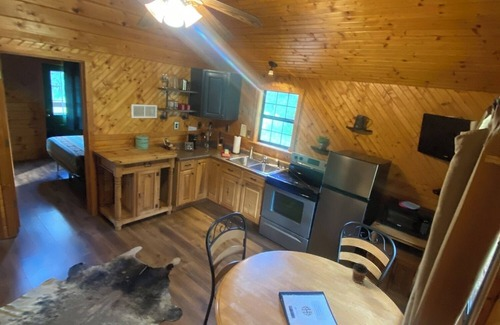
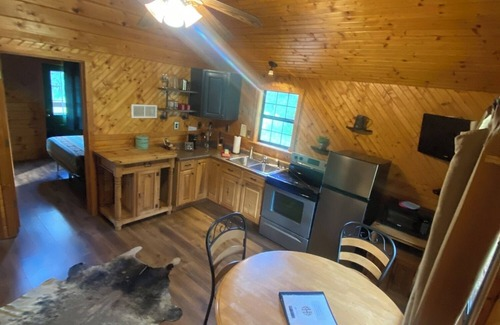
- coffee cup (359, 272)
